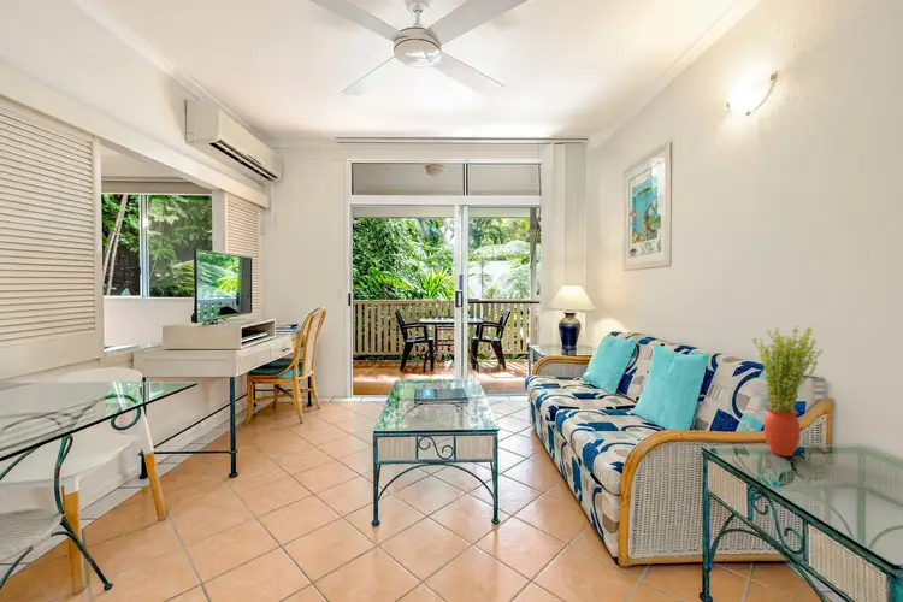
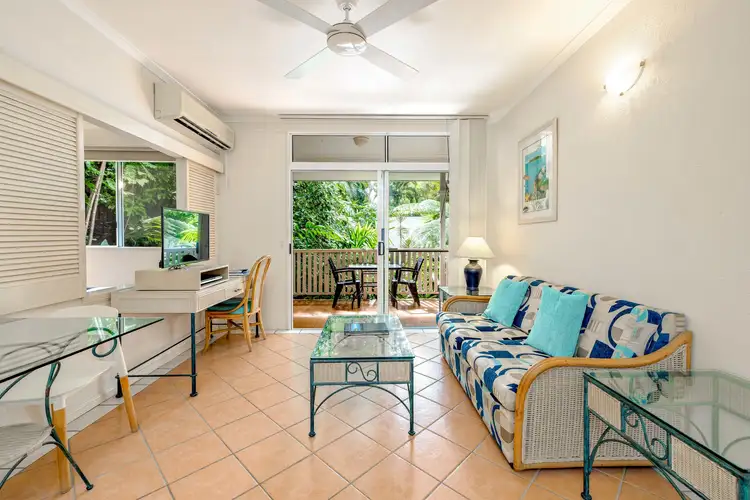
- potted plant (786, 388)
